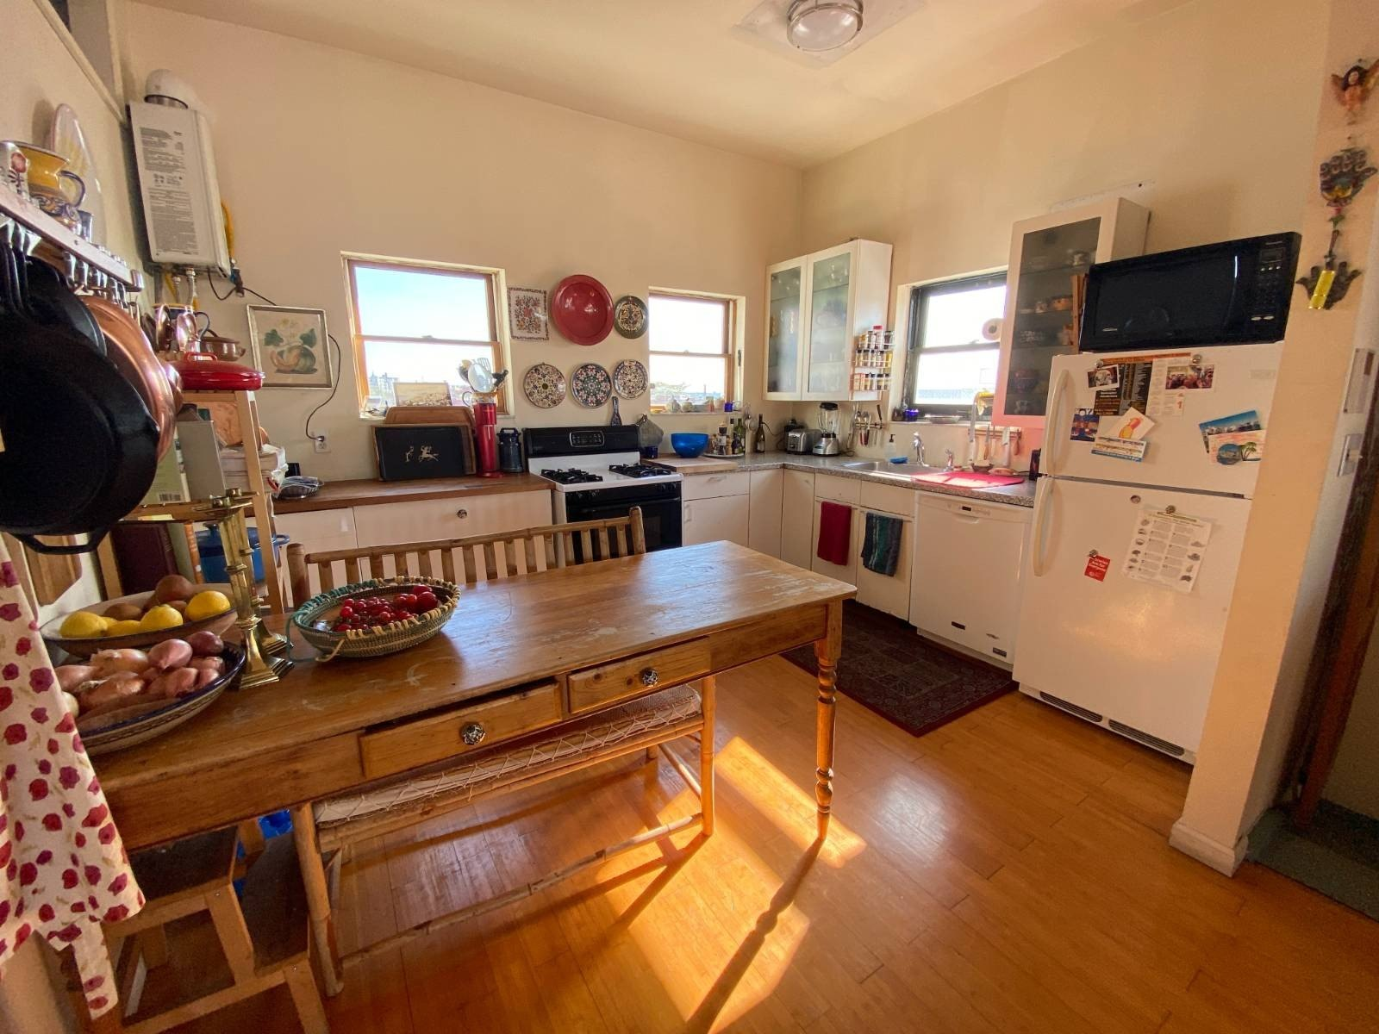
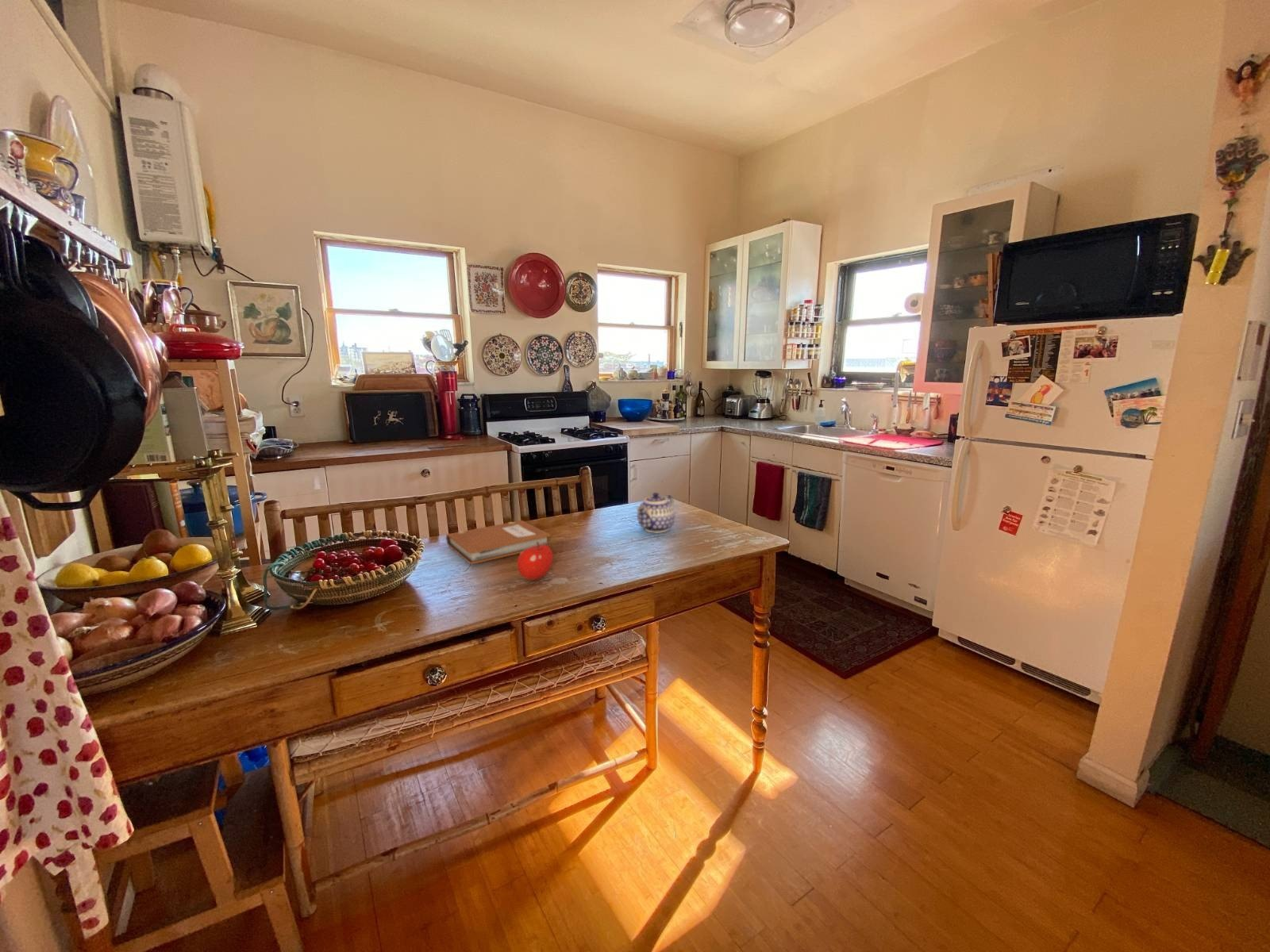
+ notebook (500, 539)
+ teapot (656, 511)
+ fruit (535, 559)
